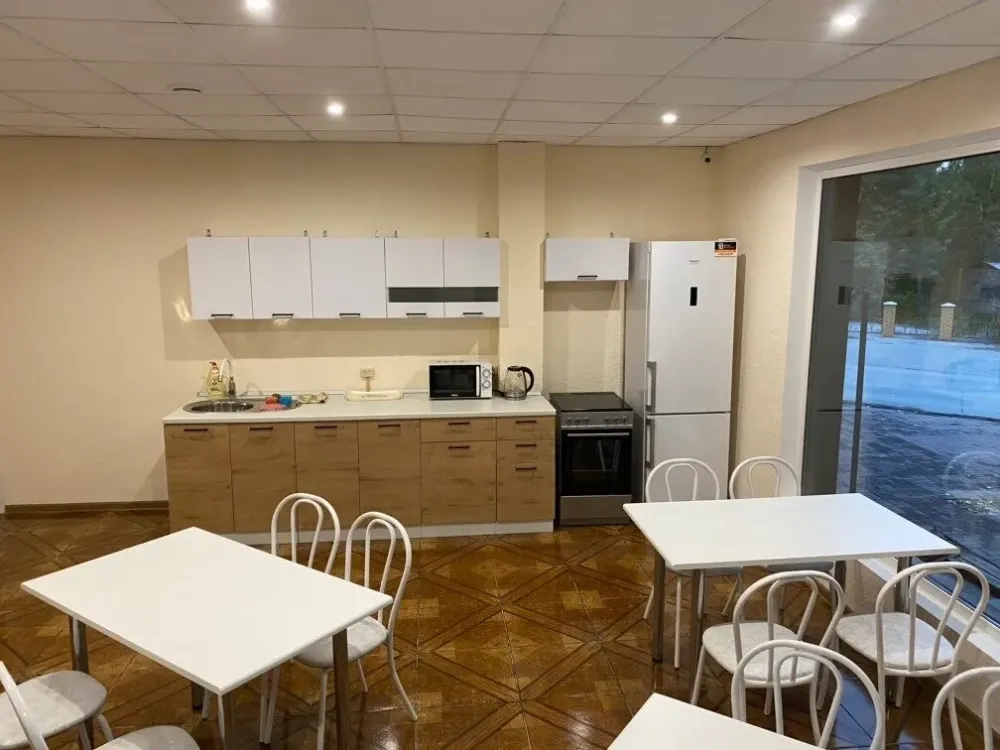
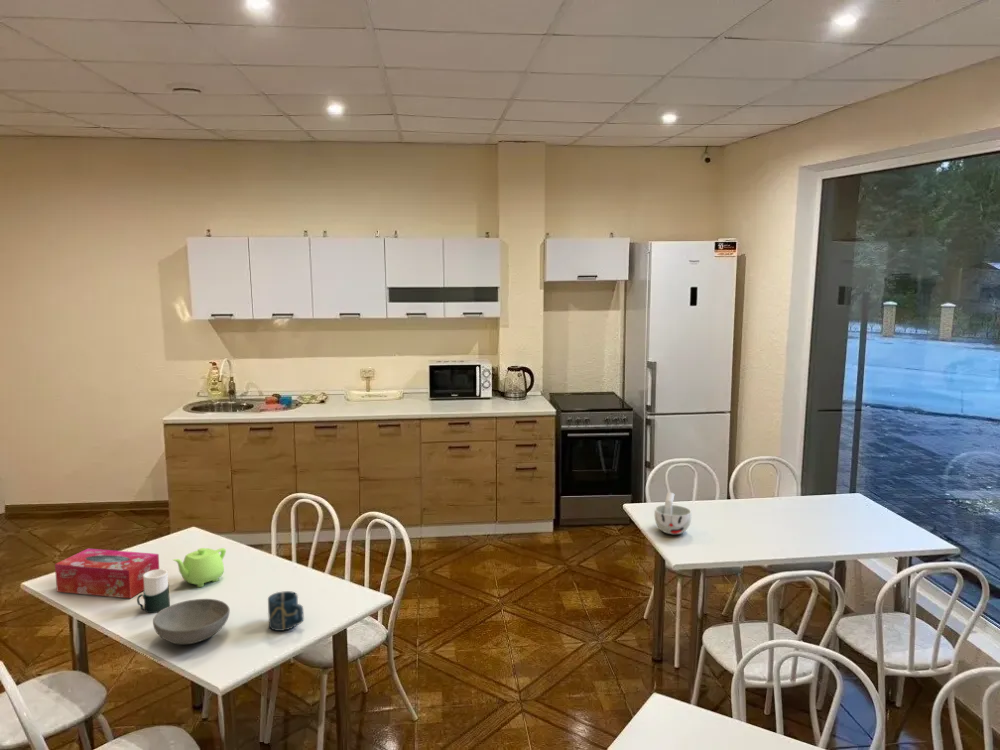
+ cup (286, 611)
+ cup (673, 512)
+ bowl (192, 625)
+ cup (152, 592)
+ tissue box (108, 572)
+ teapot (200, 565)
